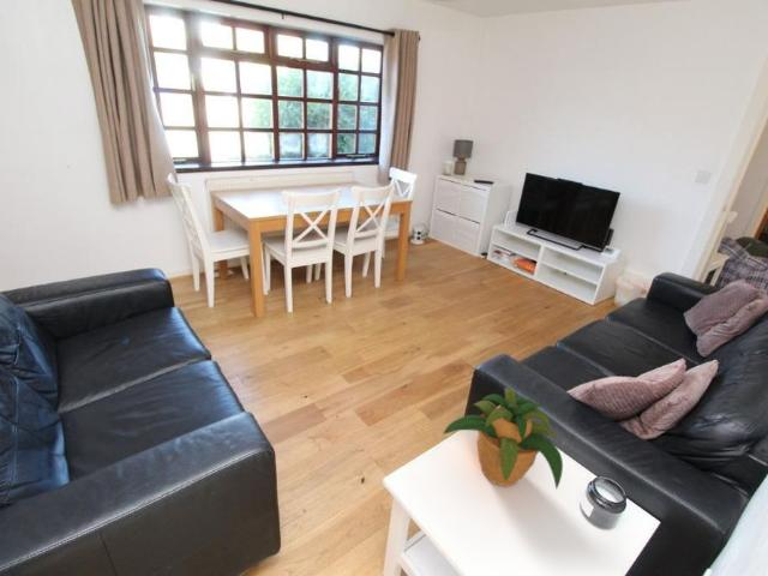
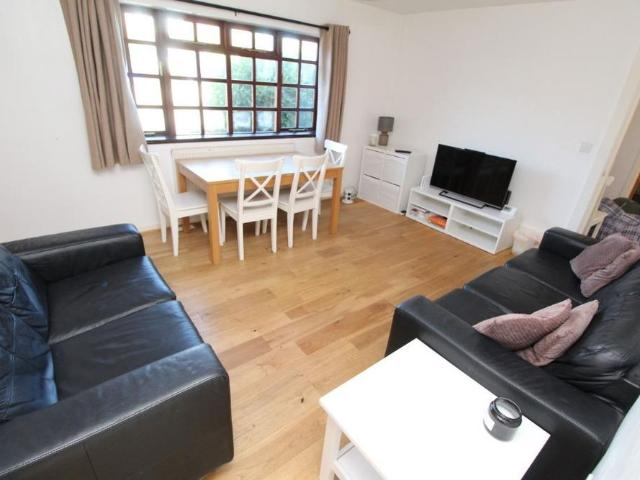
- potted plant (502, 434)
